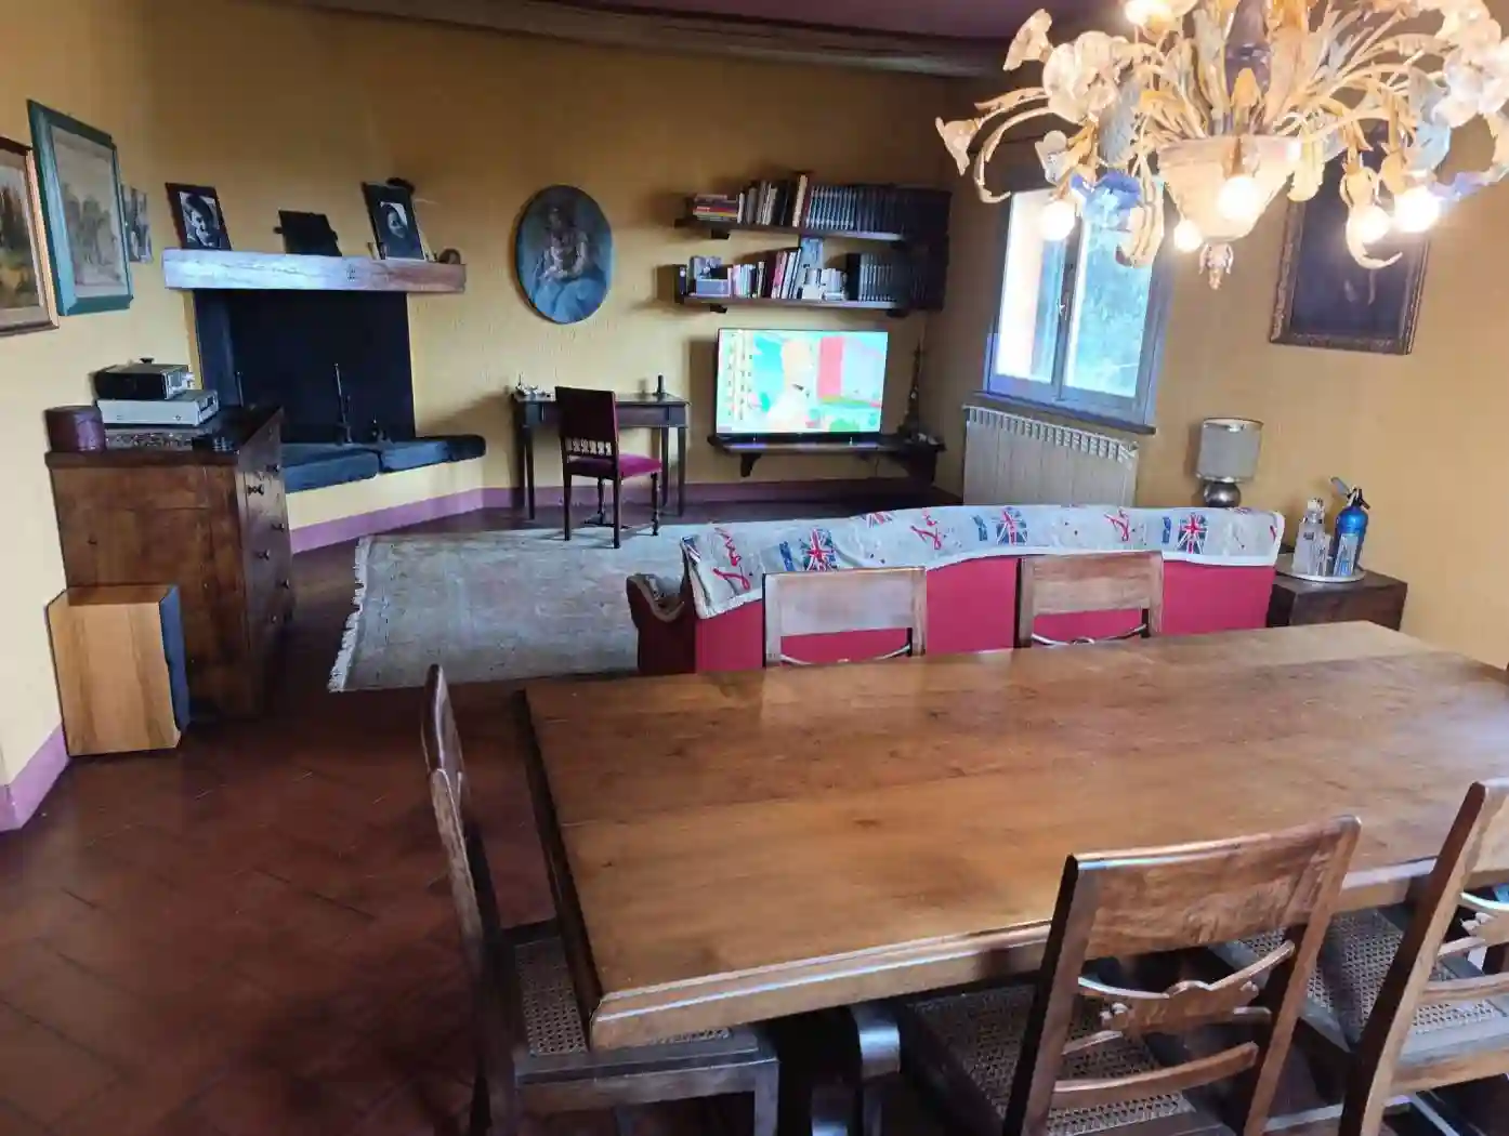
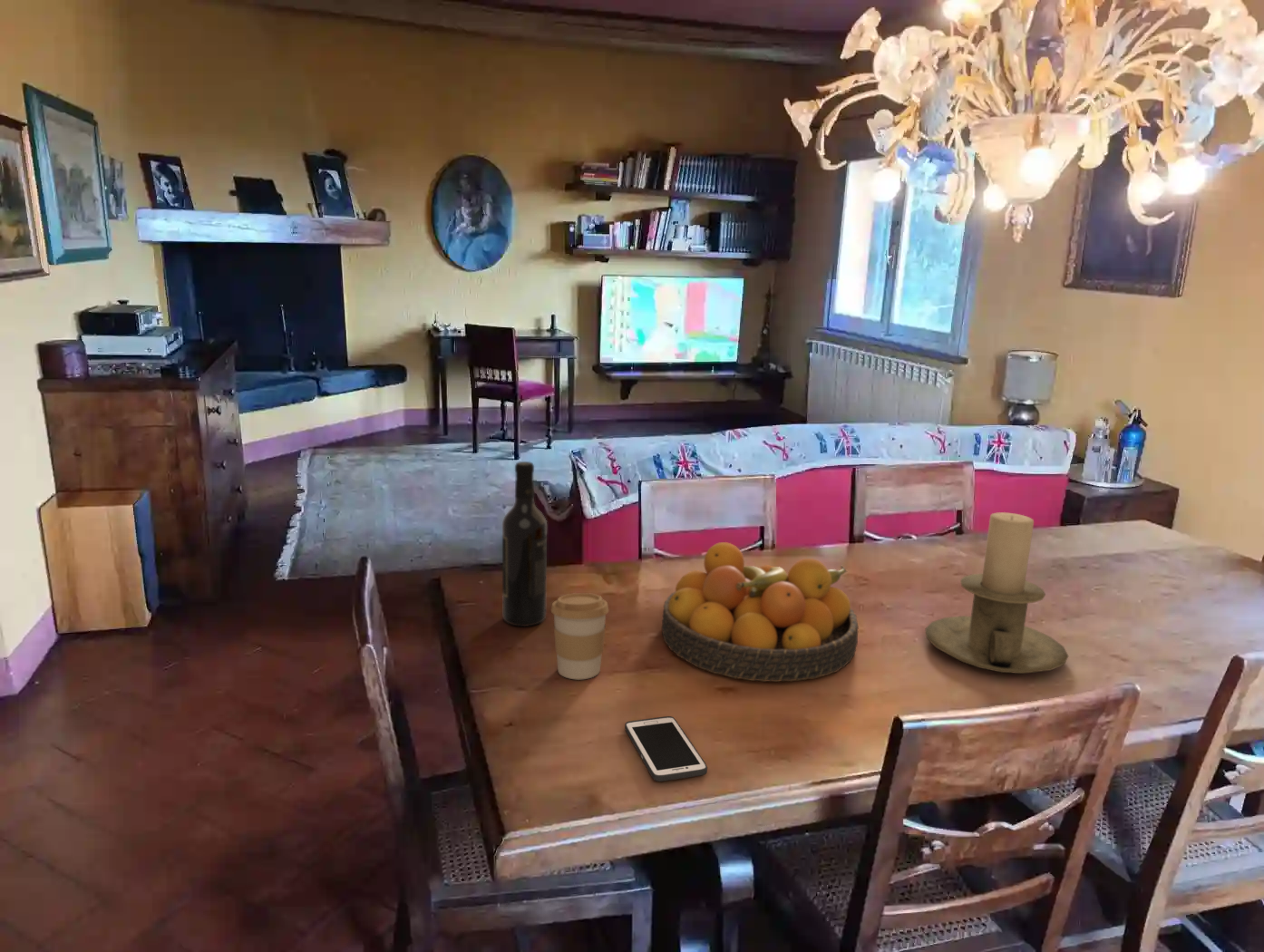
+ wine bottle (524, 542)
+ coffee cup (579, 633)
+ fruit bowl (760, 598)
+ candle holder (1002, 584)
+ cell phone (664, 747)
